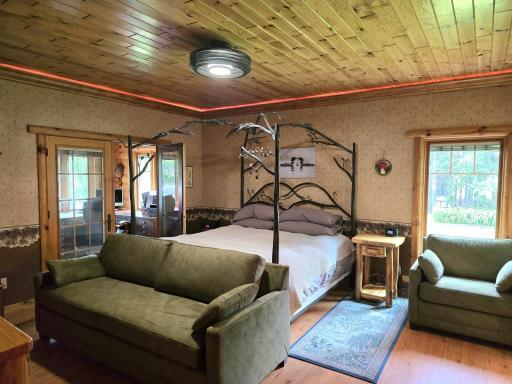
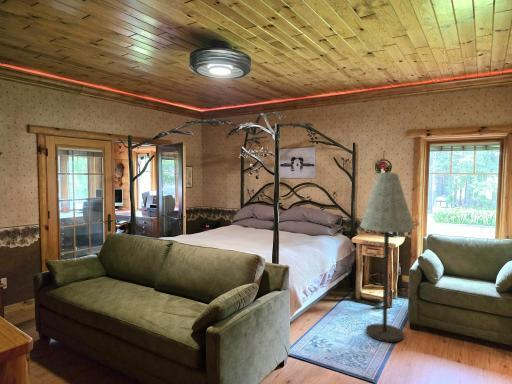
+ floor lamp (386, 253)
